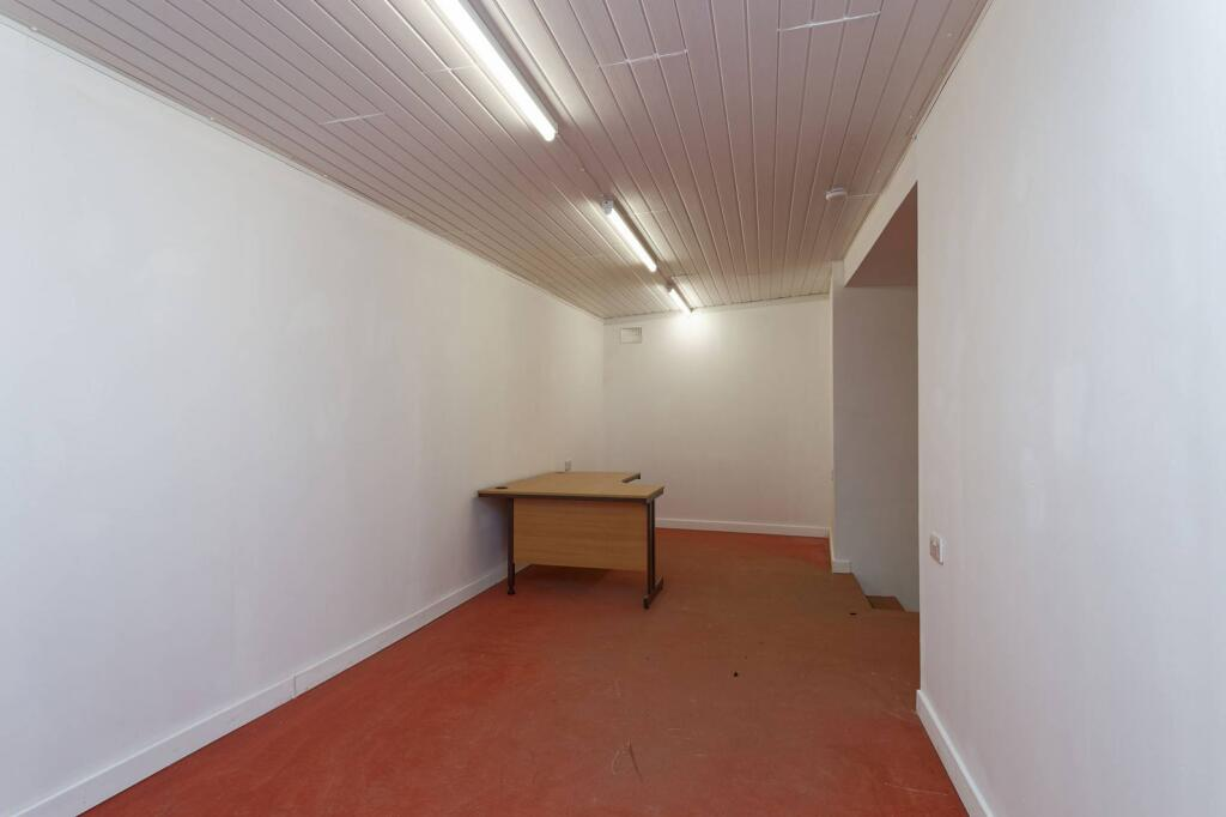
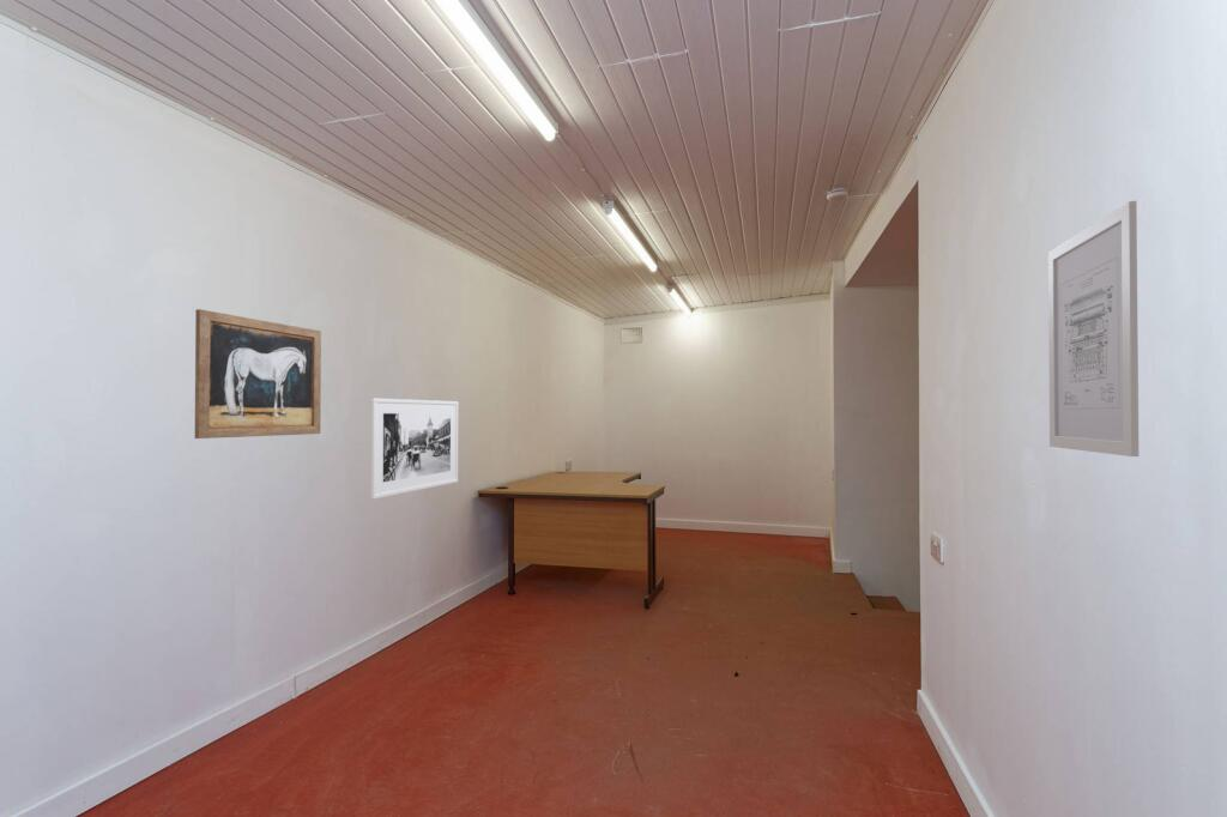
+ wall art (1087, 339)
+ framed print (418, 444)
+ wall art (265, 379)
